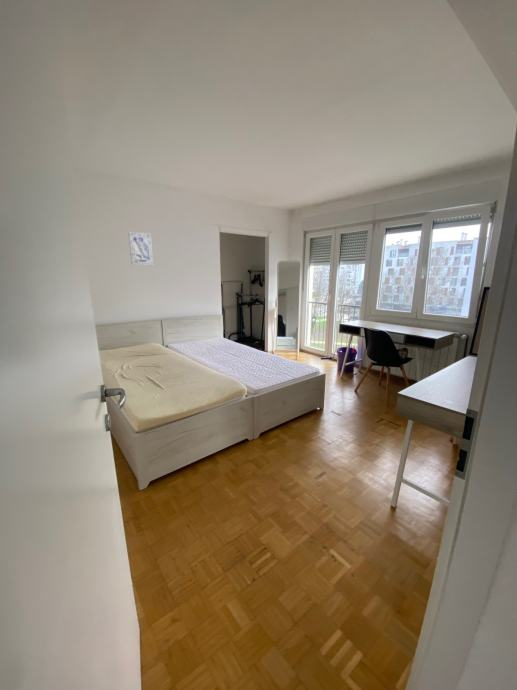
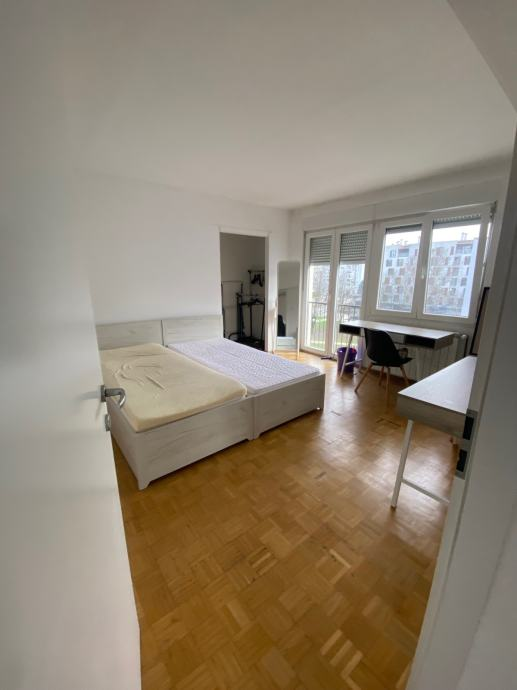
- wall art (141, 249)
